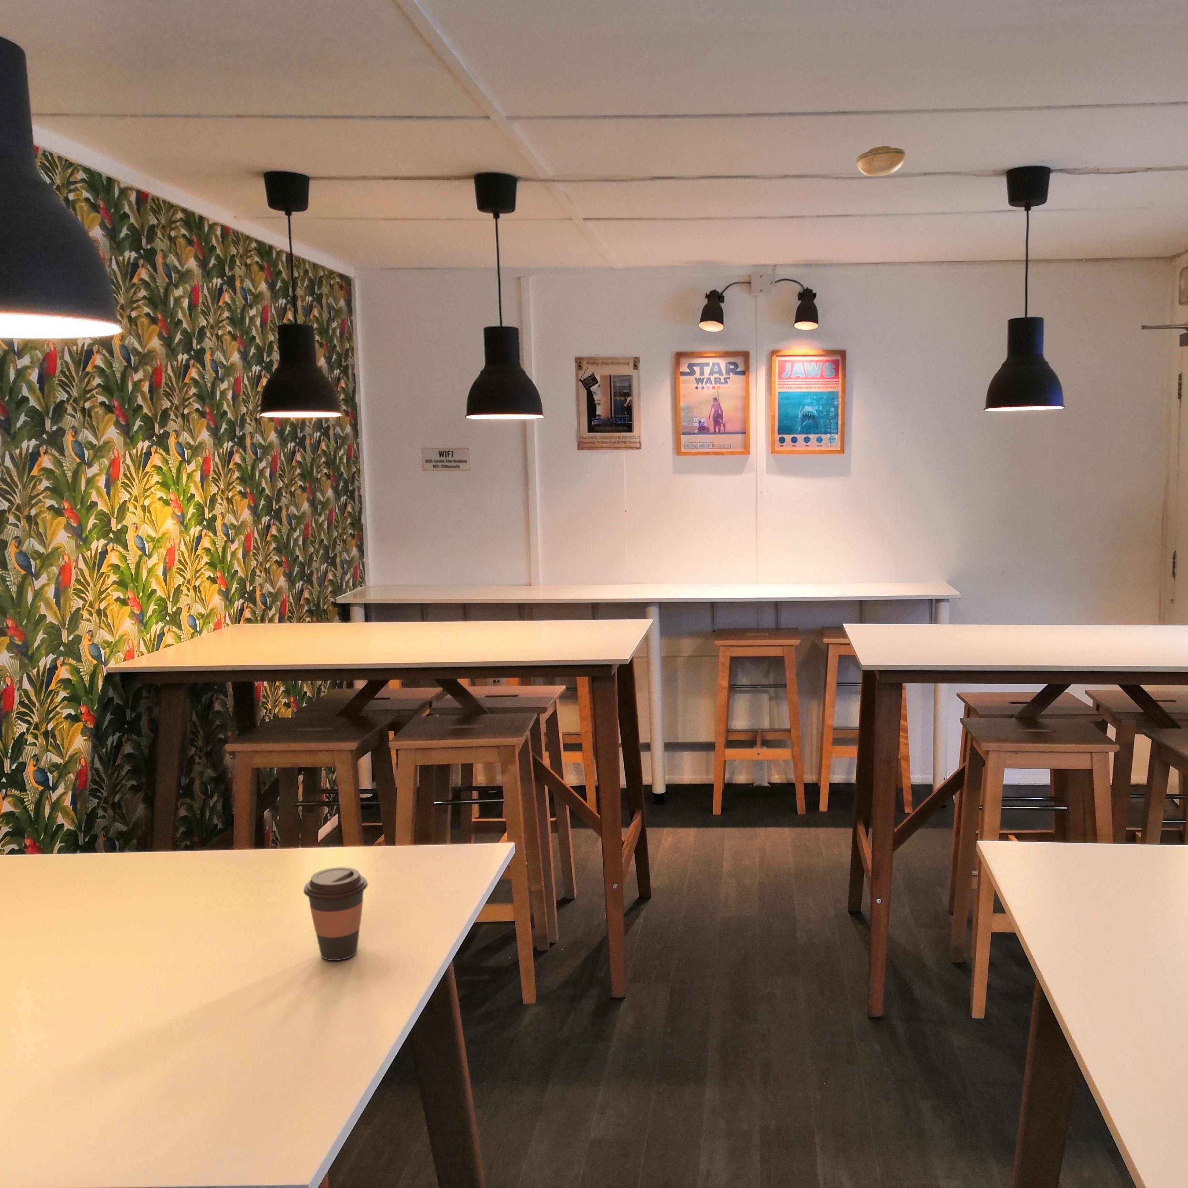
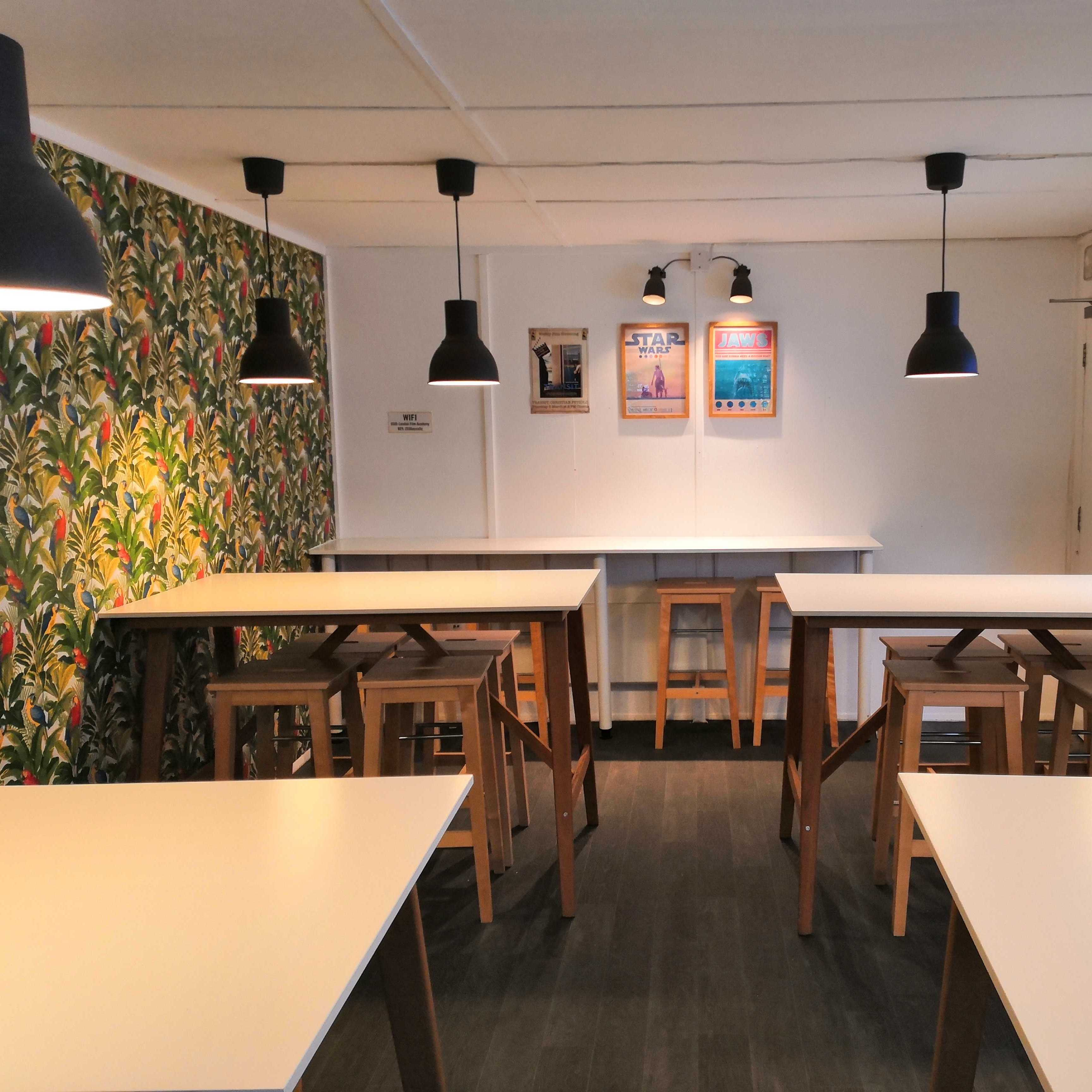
- coffee cup (337, 914)
- smoke detector (880, 161)
